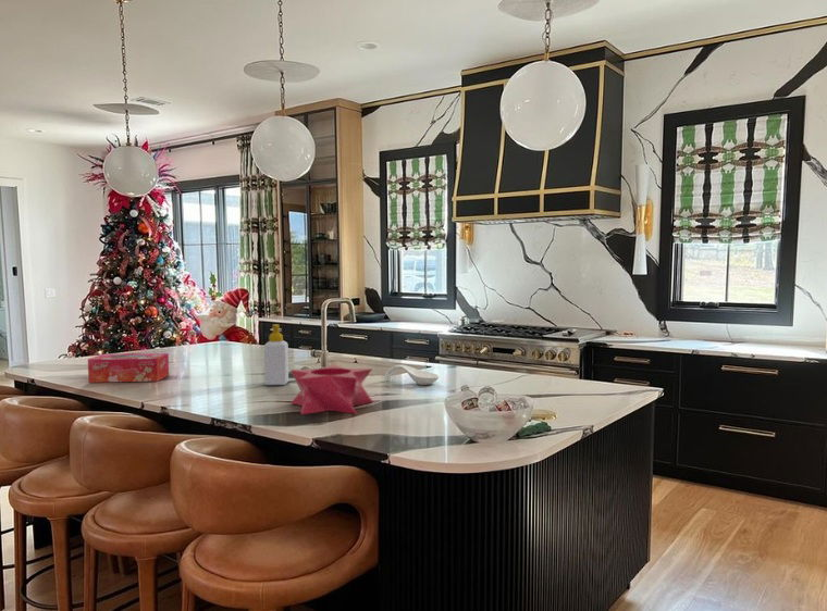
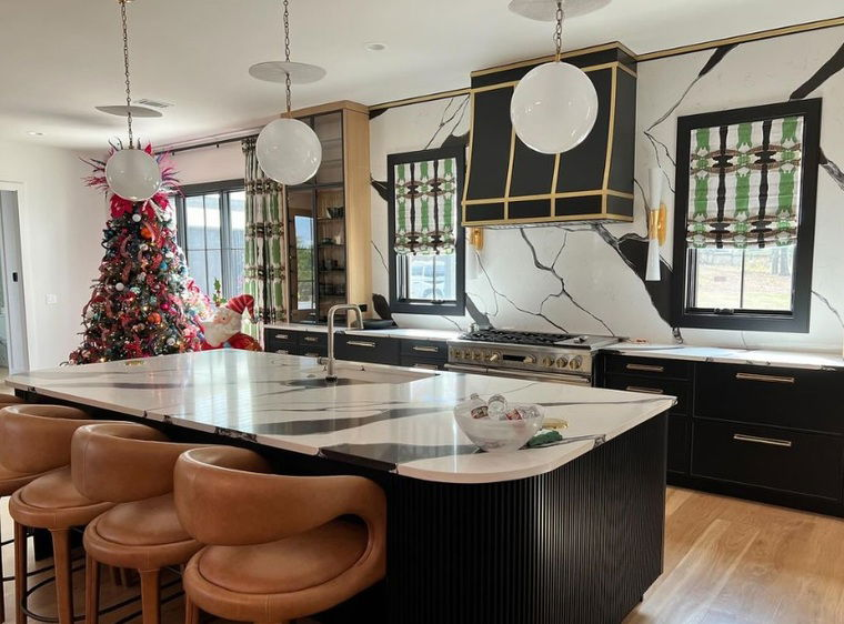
- spoon rest (411, 374)
- soap bottle (275, 353)
- tissue box (129, 366)
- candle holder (331, 387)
